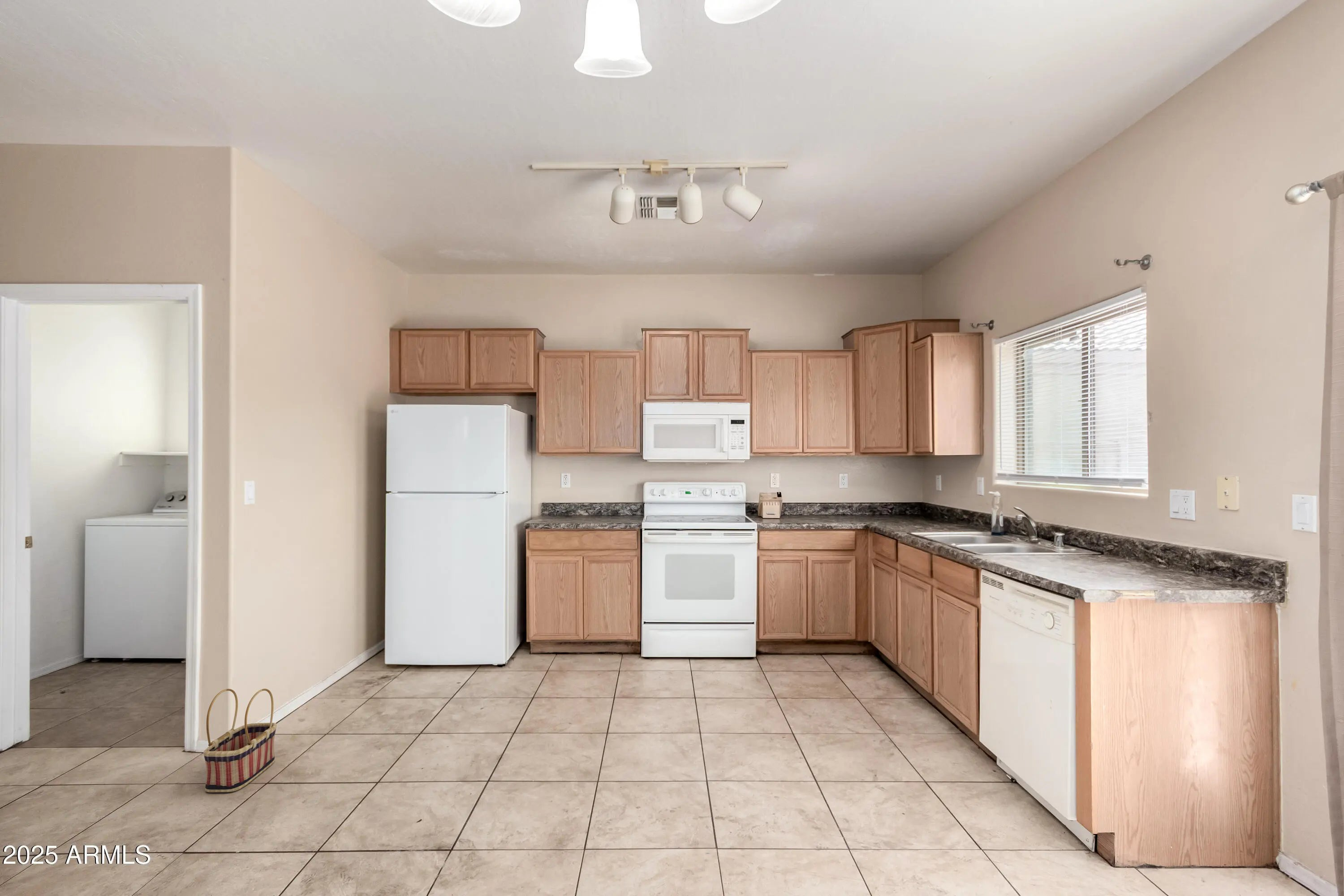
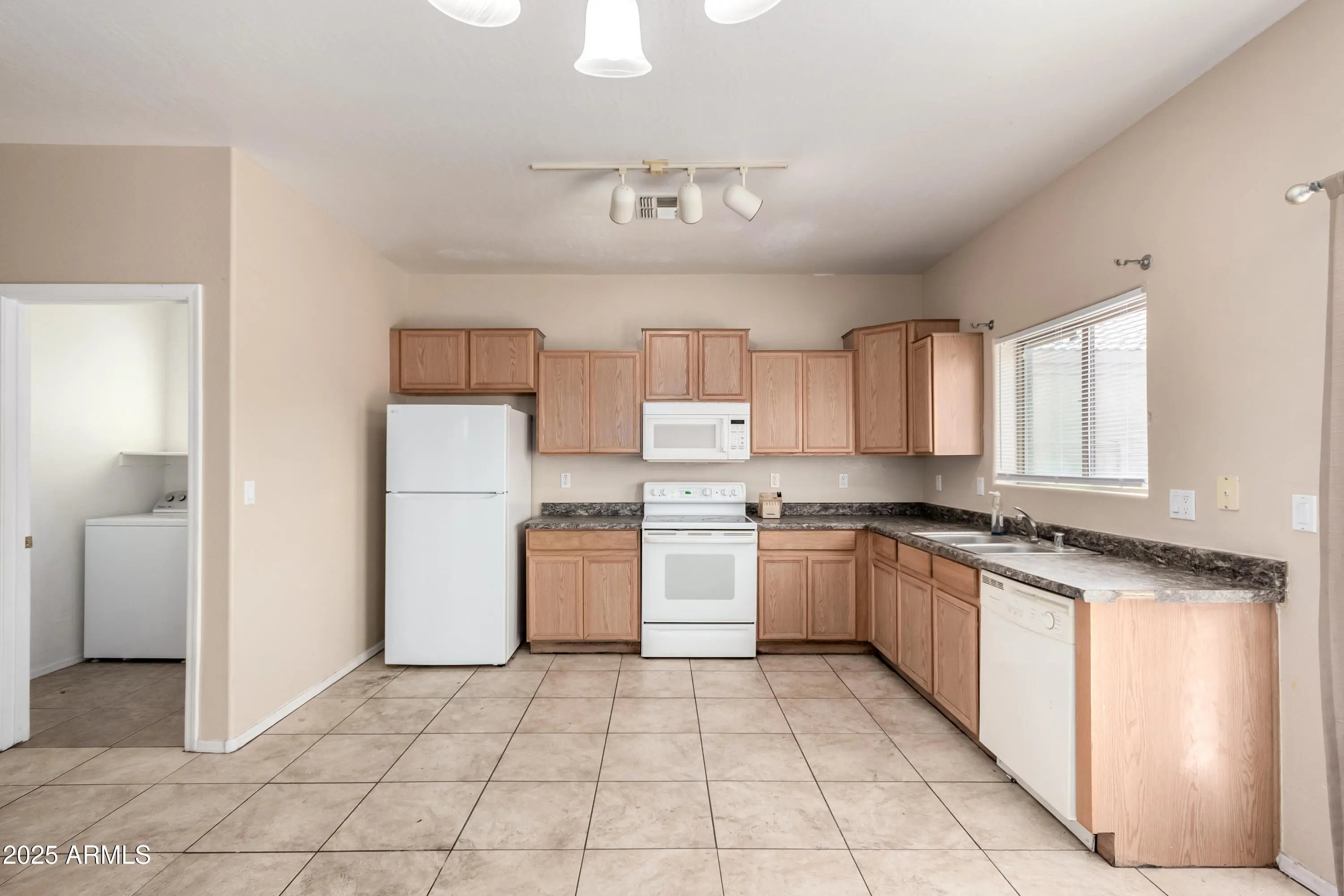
- basket (241, 732)
